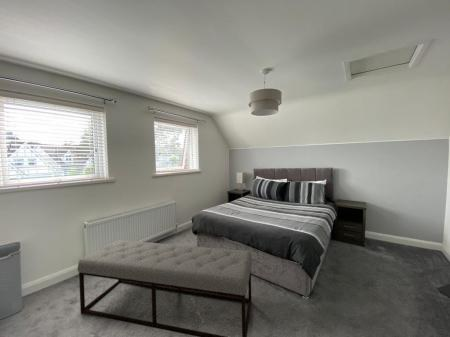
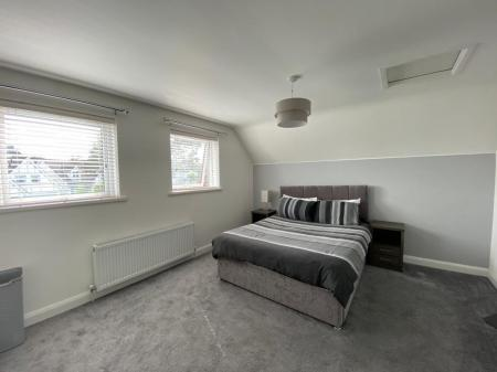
- bench (167, 280)
